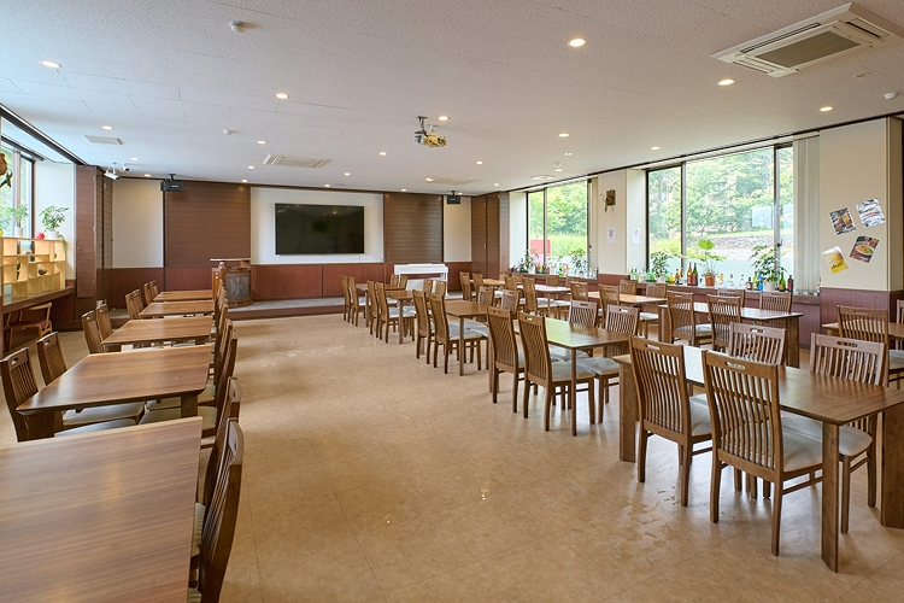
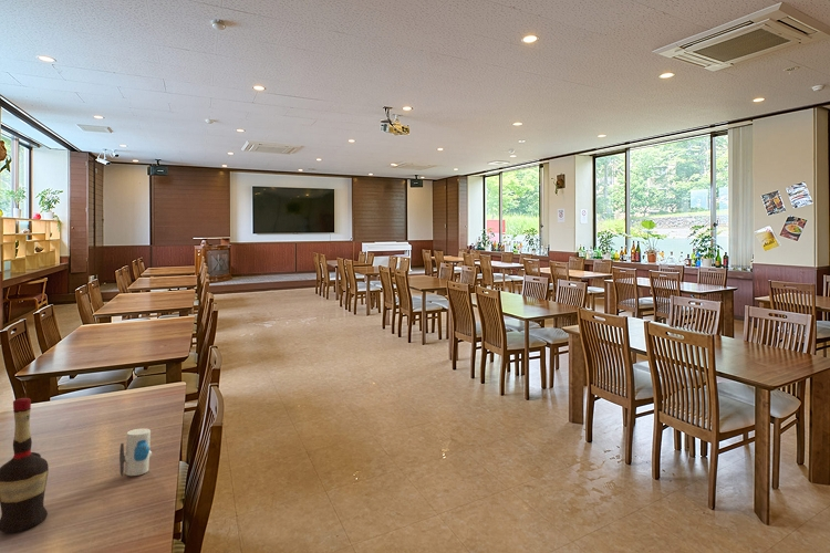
+ liquor (22, 460)
+ toy (137, 452)
